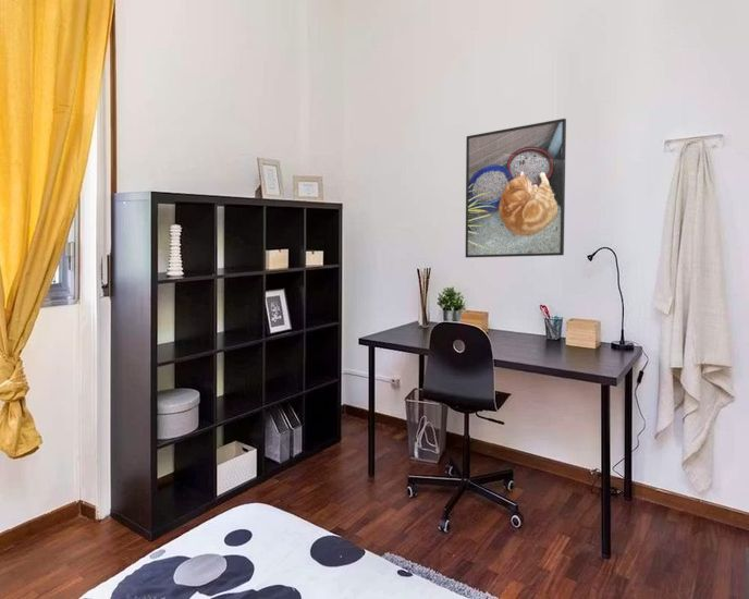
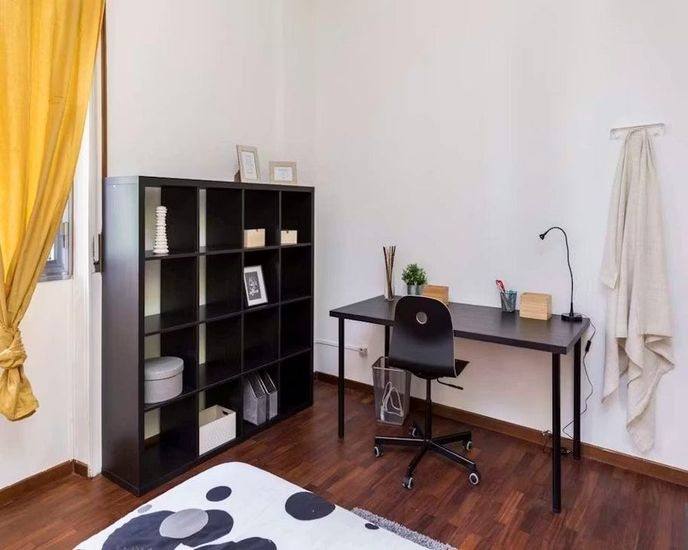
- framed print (512, 192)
